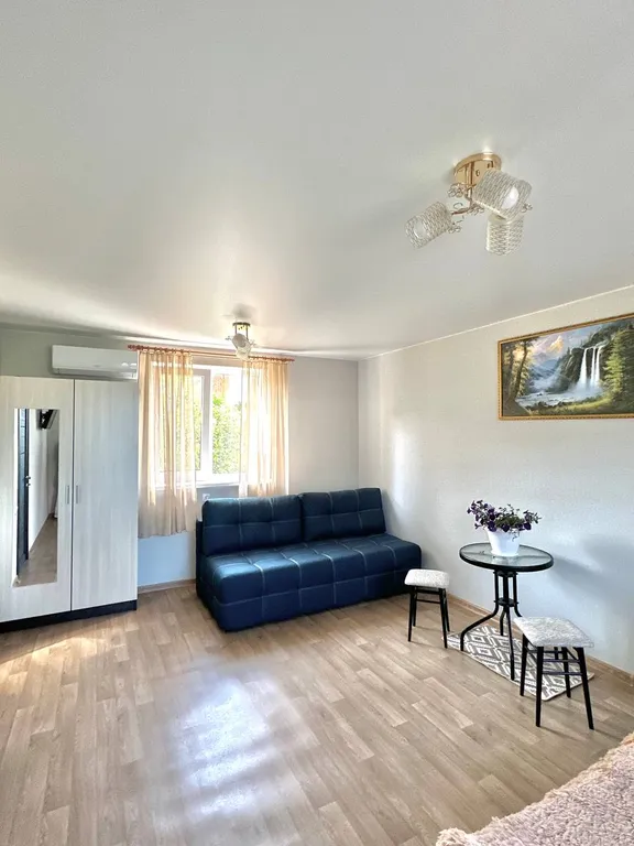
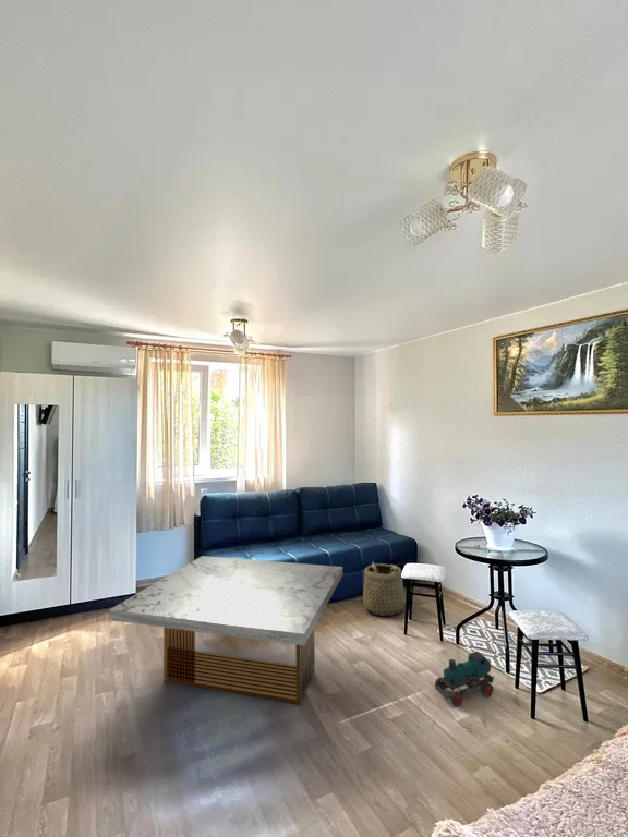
+ toy train (464, 675)
+ basket (382, 585)
+ coffee table (241, 630)
